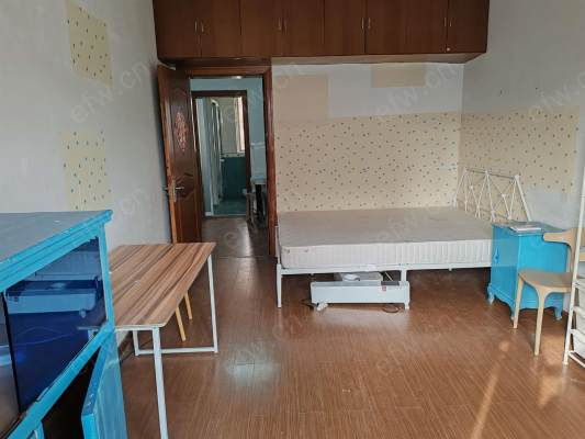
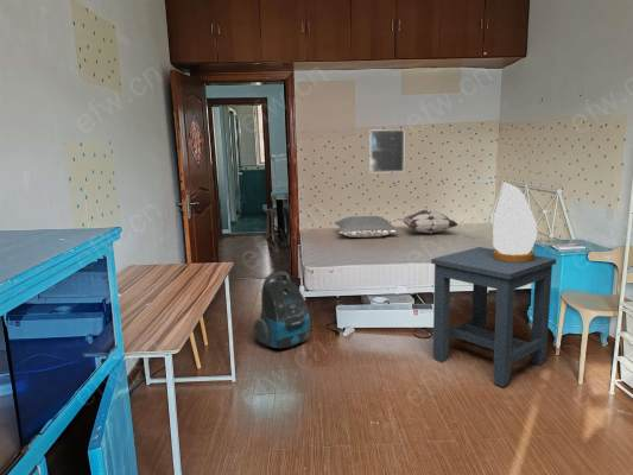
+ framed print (386, 151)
+ decorative pillow (425, 221)
+ table lamp (514, 220)
+ side table (486, 310)
+ vacuum cleaner (283, 309)
+ pillow (365, 226)
